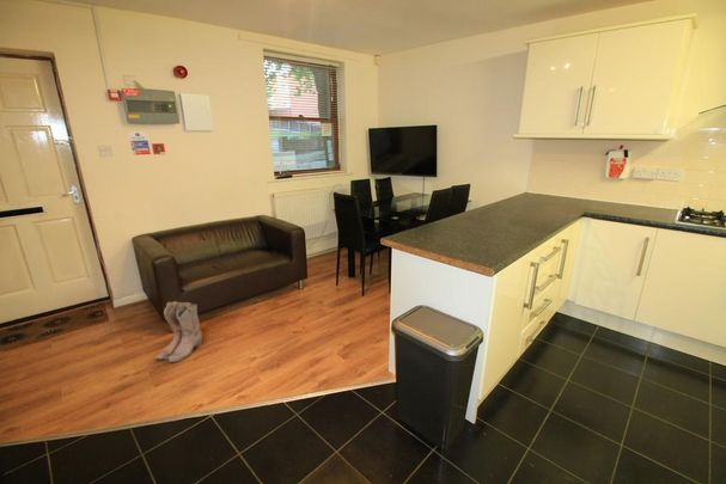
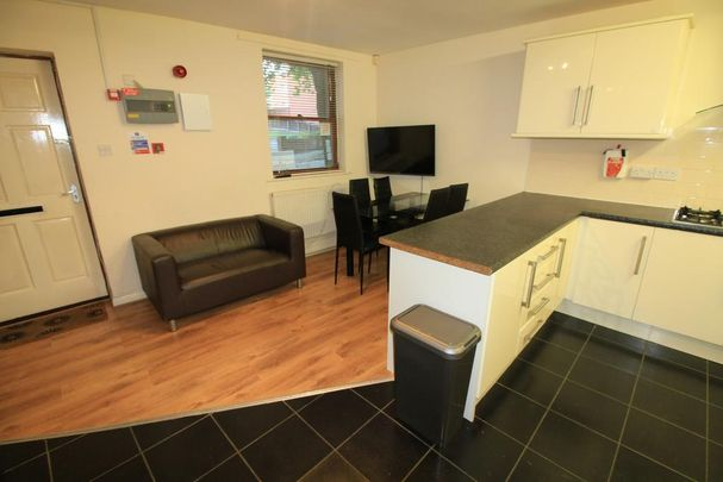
- boots (177, 329)
